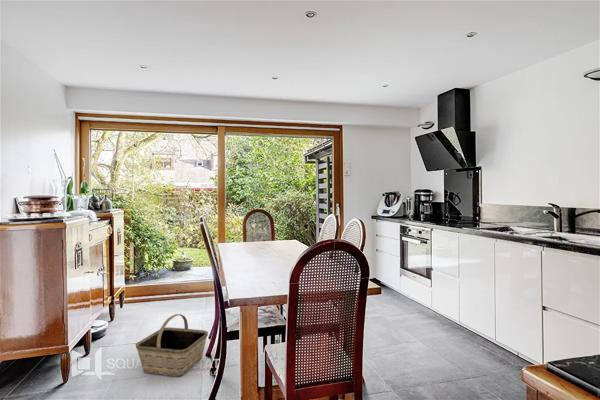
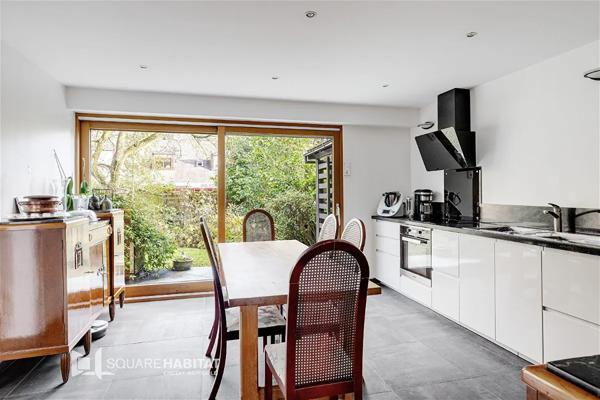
- basket (173, 340)
